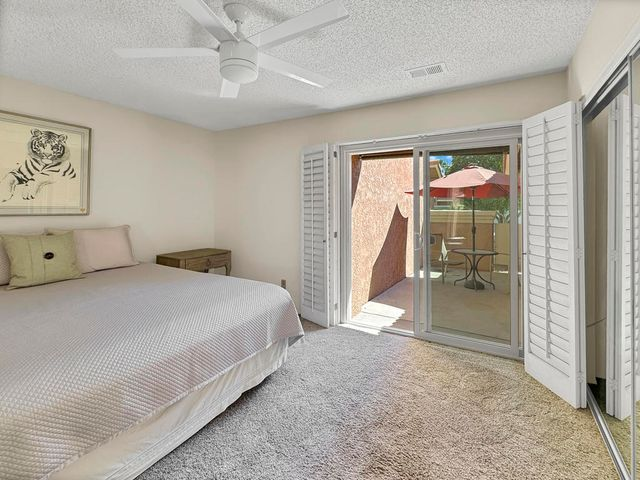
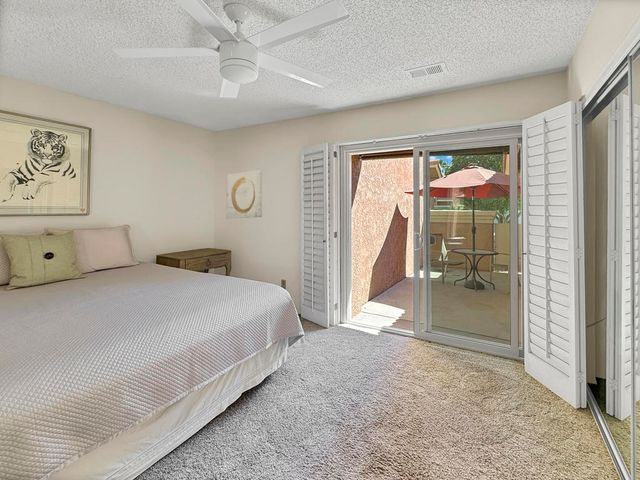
+ wall art (243, 195)
